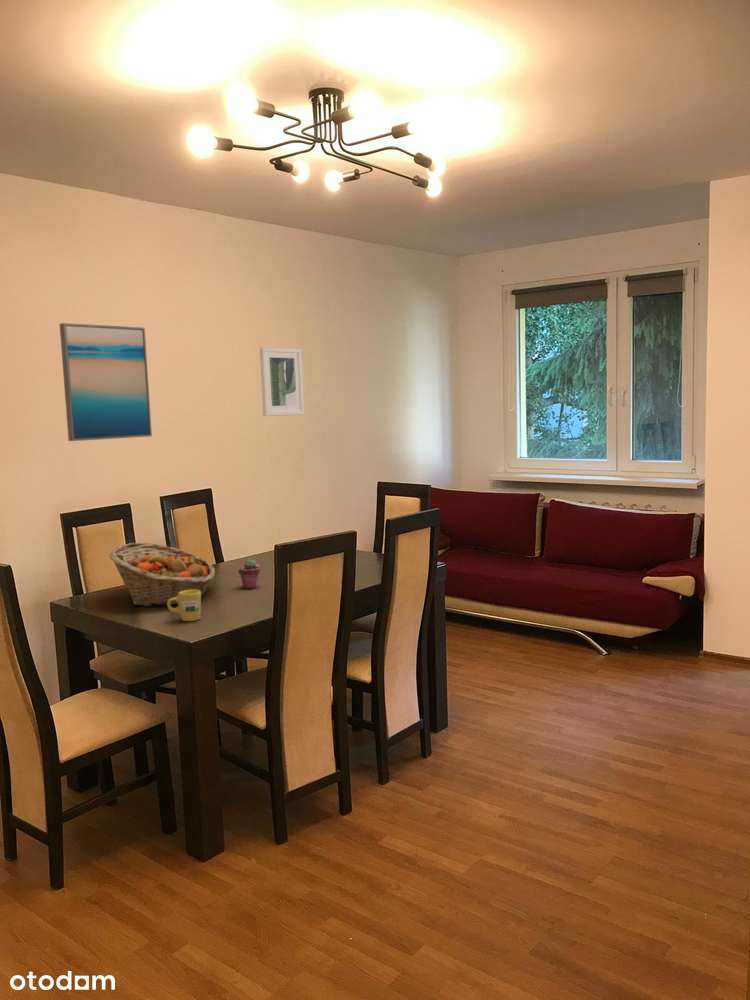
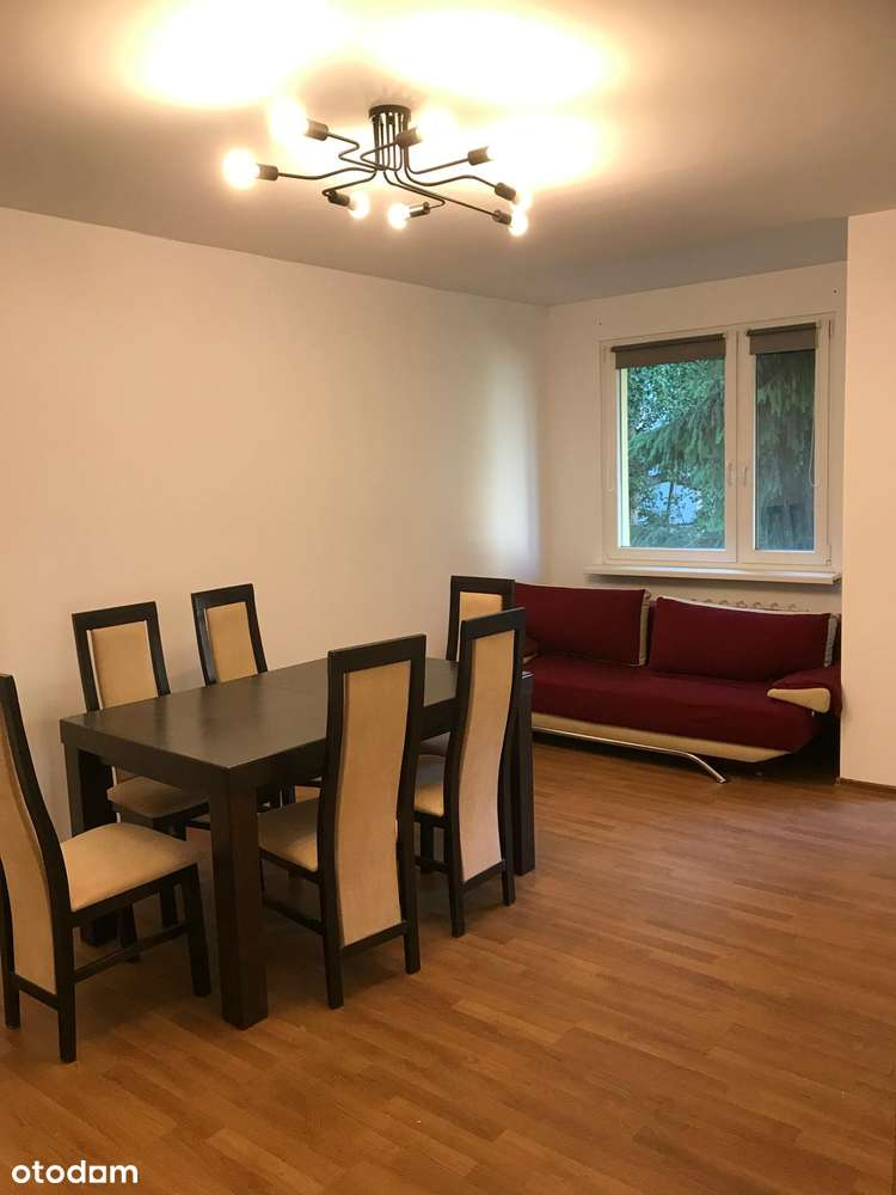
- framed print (282, 381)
- wall art (107, 382)
- potted succulent (249, 573)
- fruit basket (163, 571)
- mug (184, 606)
